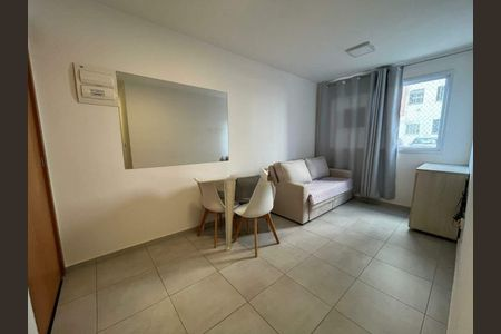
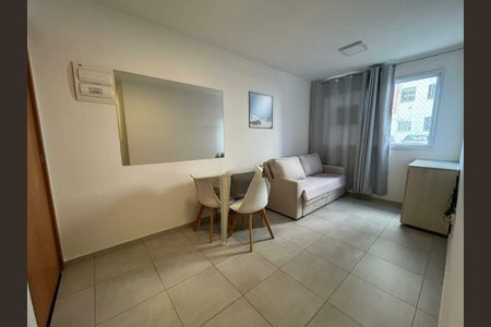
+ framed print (261, 111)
